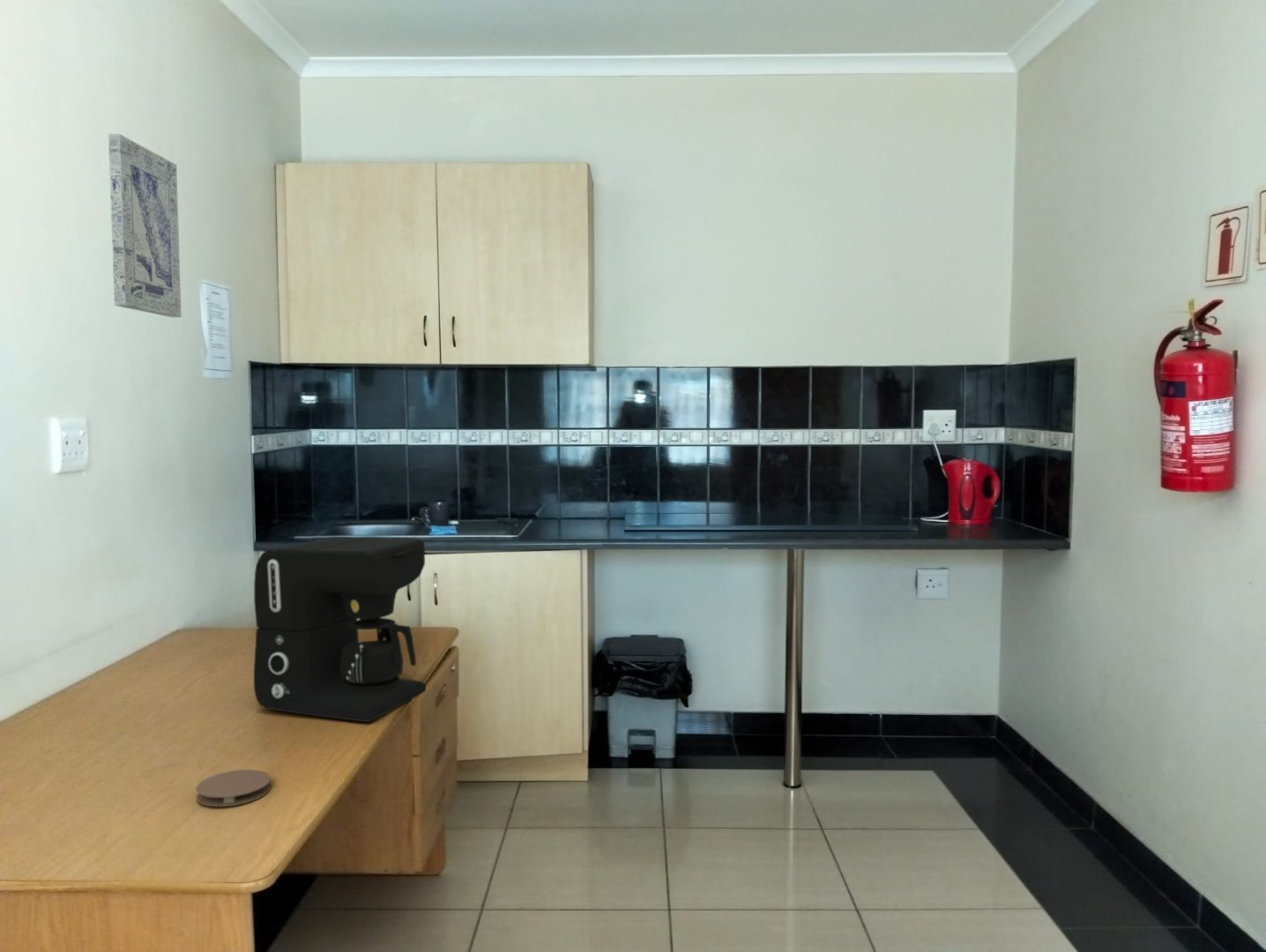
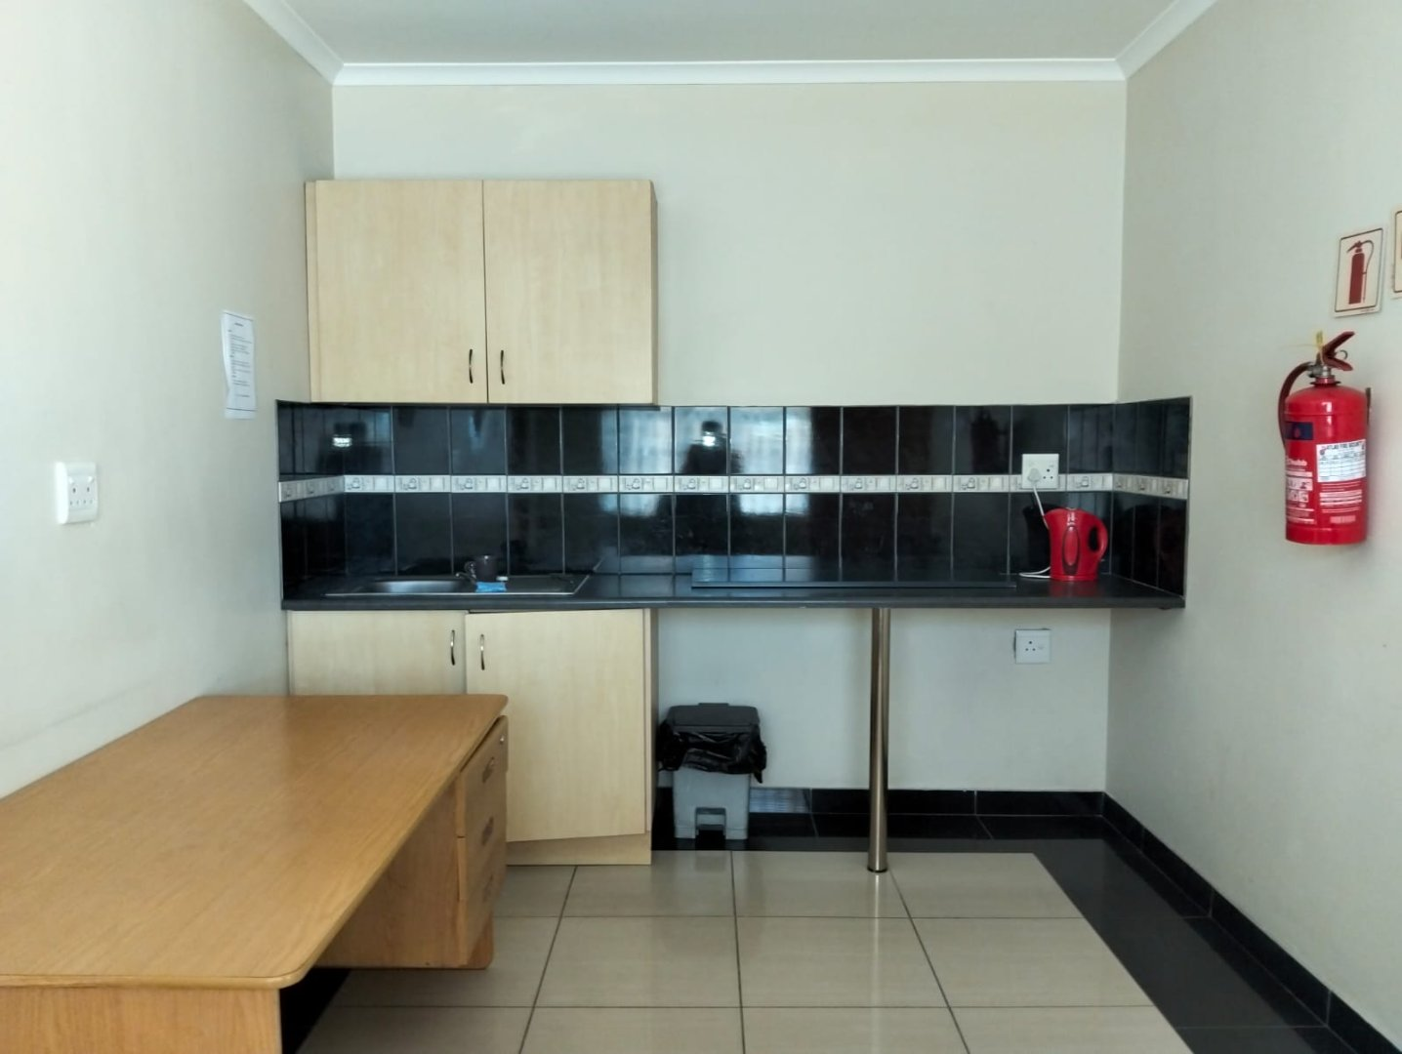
- coffee maker (346, 622)
- wall art (146, 231)
- coaster (234, 787)
